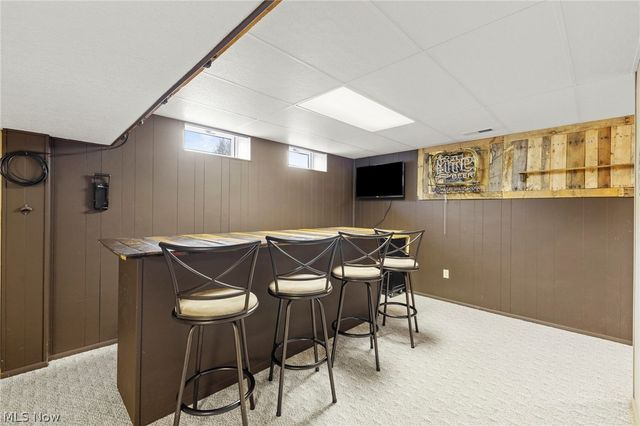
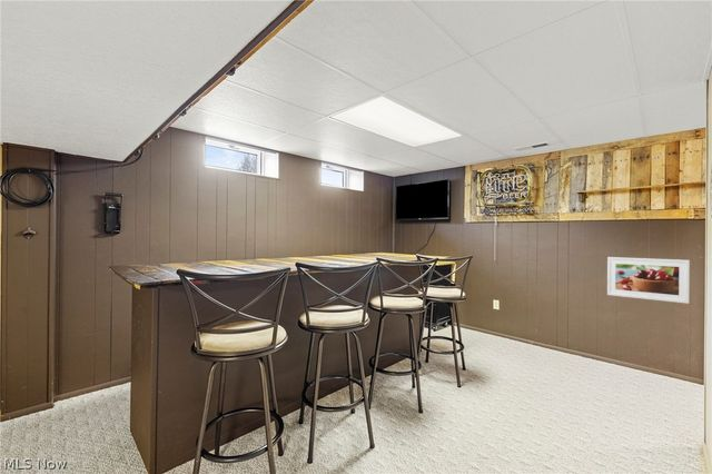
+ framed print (645, 278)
